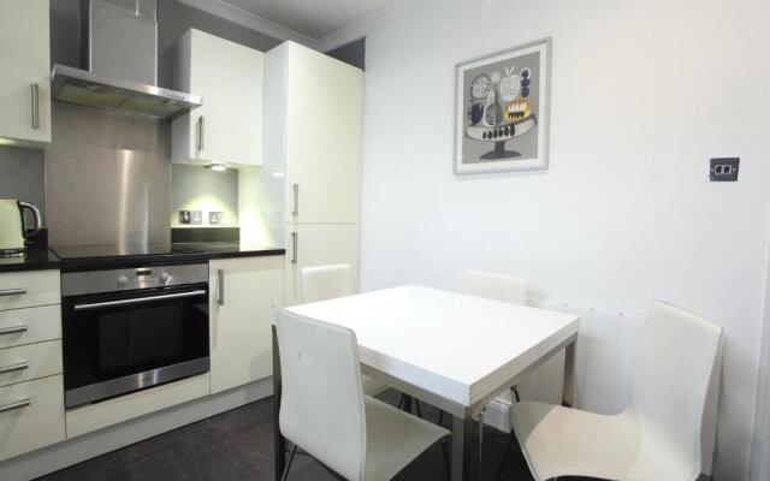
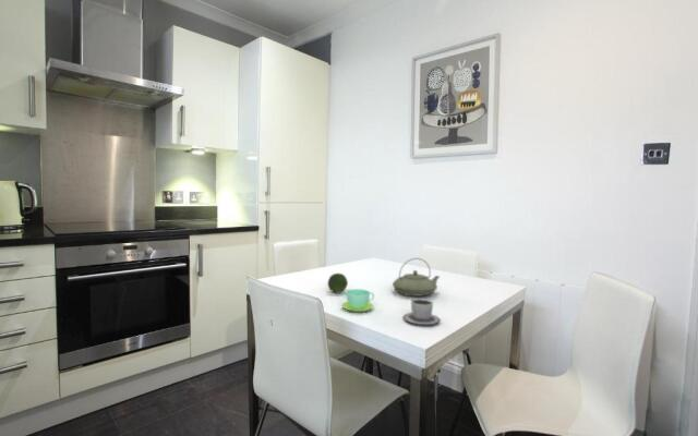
+ teapot (418, 275)
+ cup (358, 300)
+ cup (421, 311)
+ fruit (337, 282)
